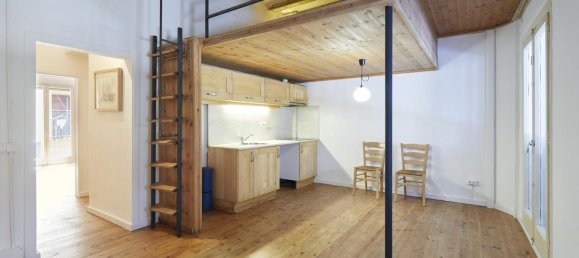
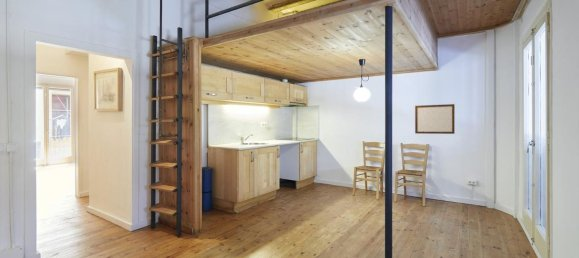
+ writing board (434, 119)
